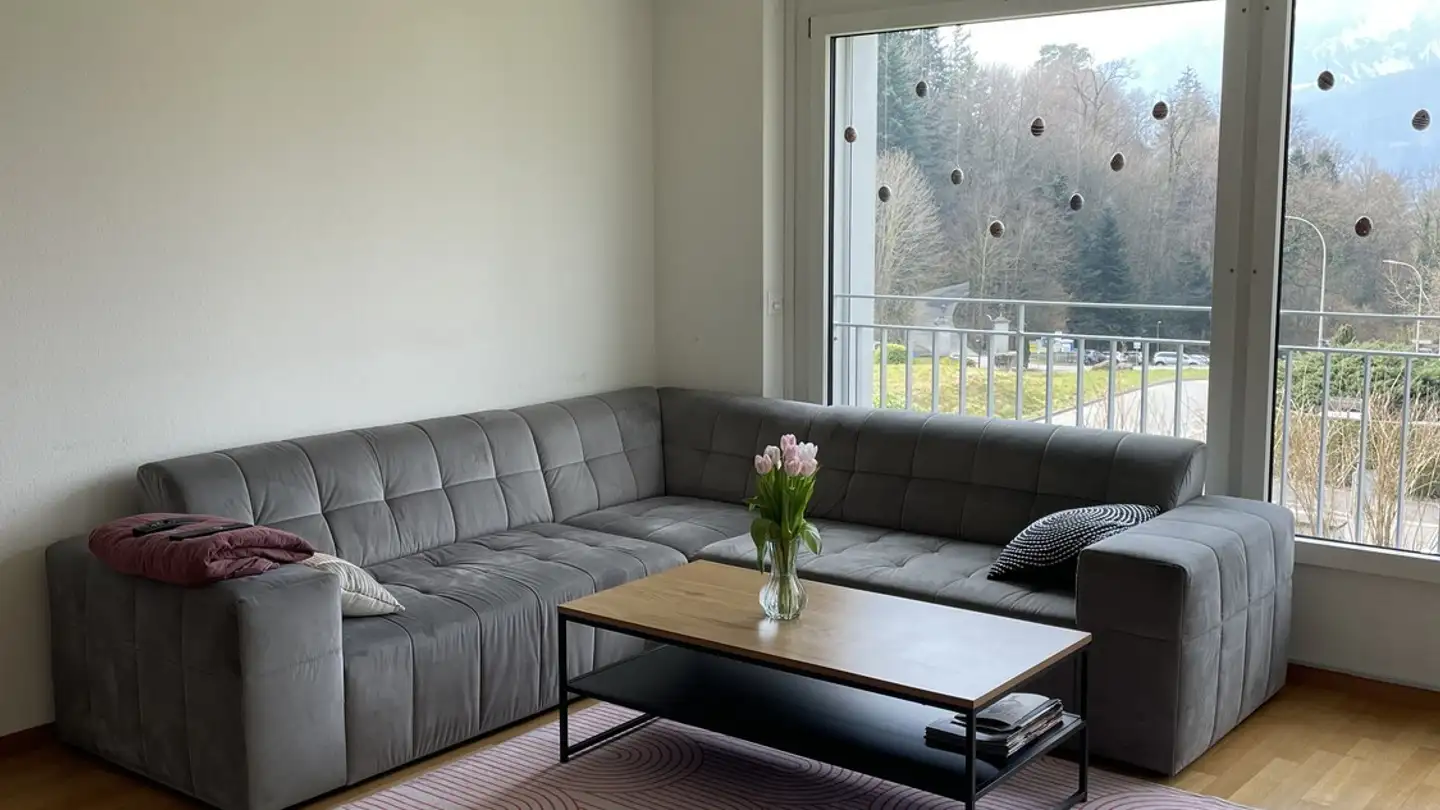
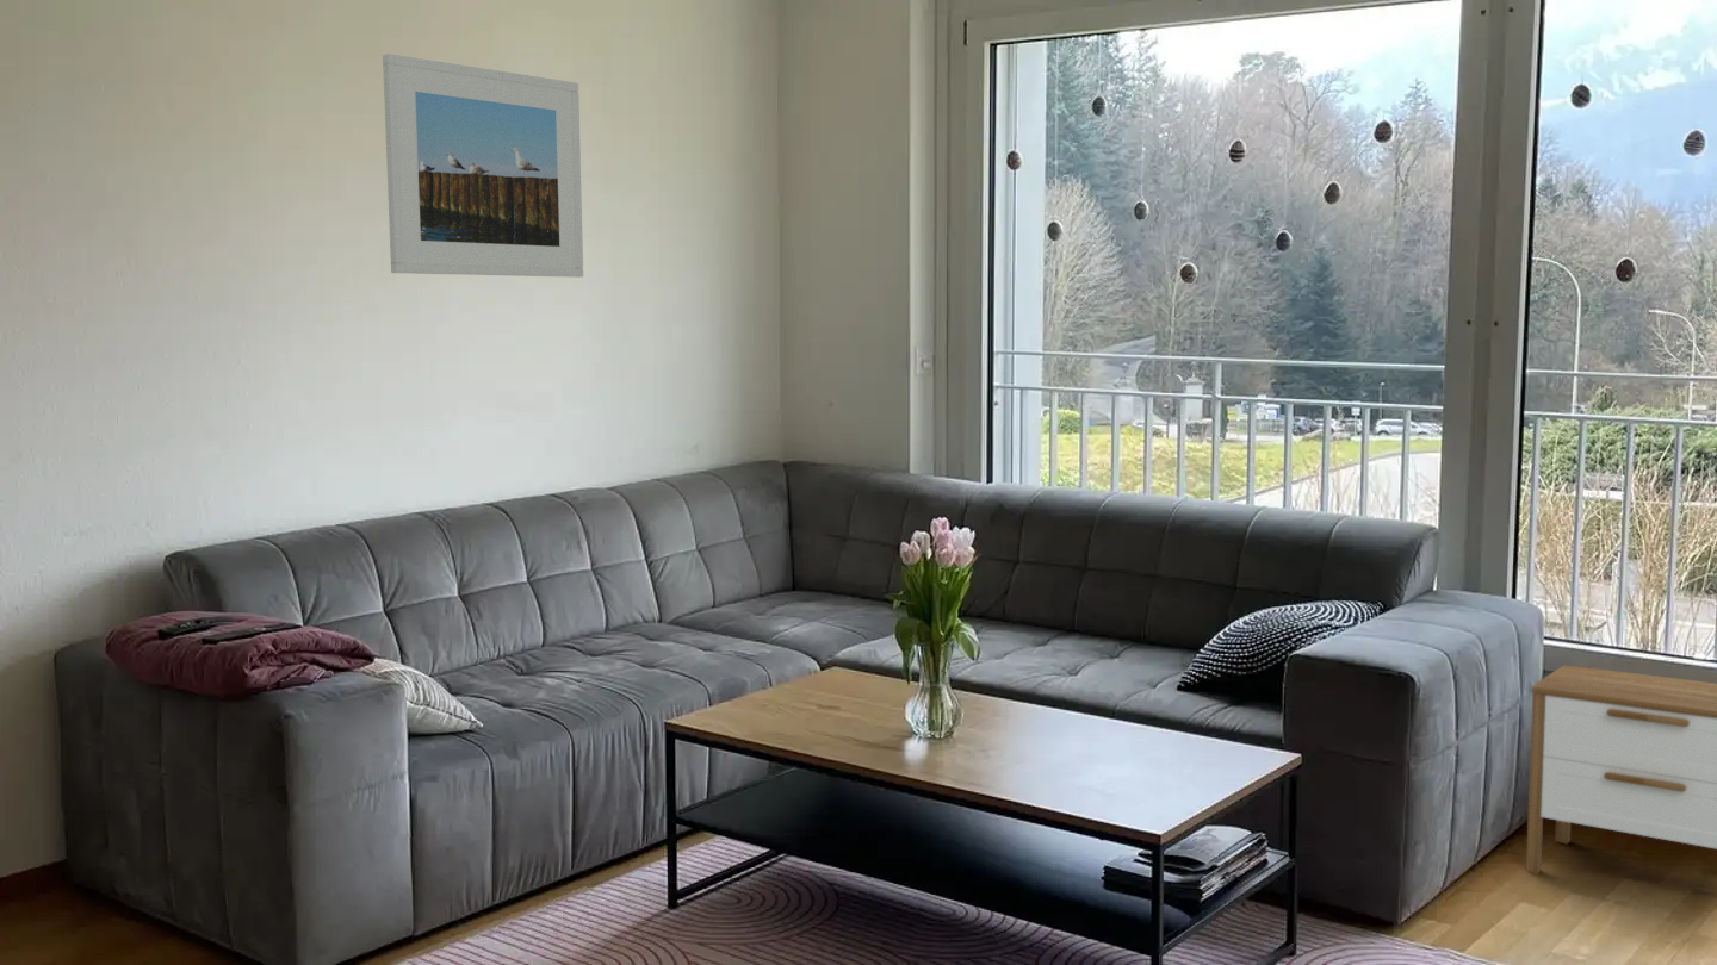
+ nightstand (1657, 785)
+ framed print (489, 173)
